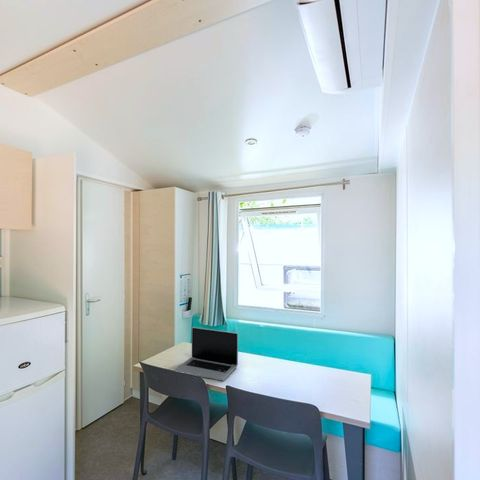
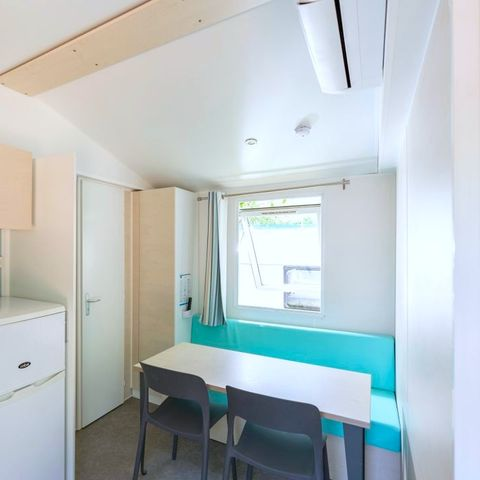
- laptop (206, 352)
